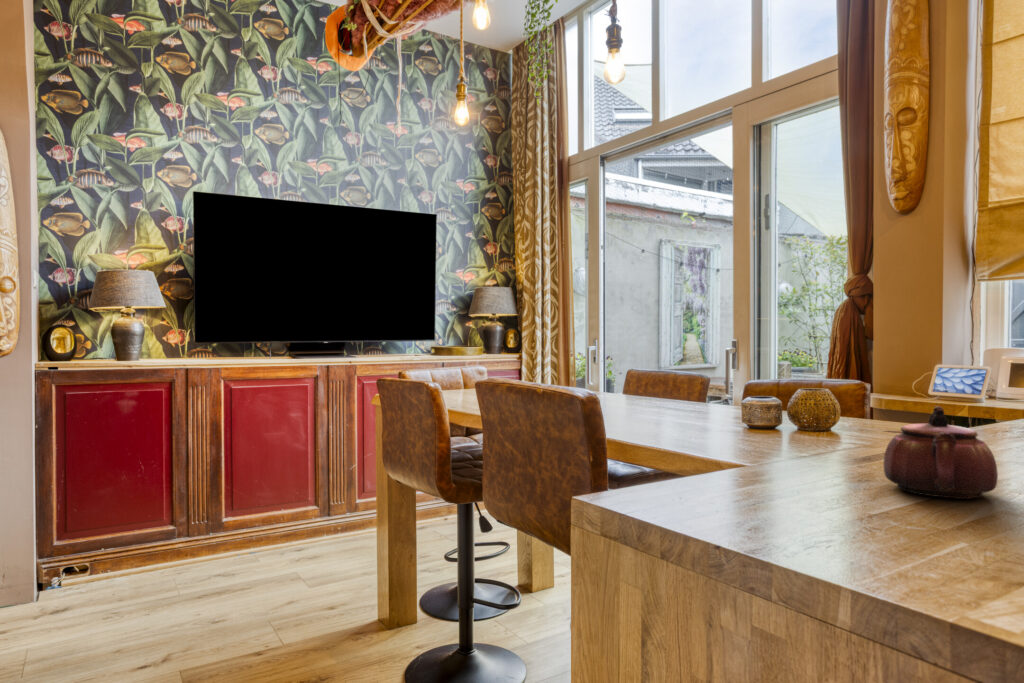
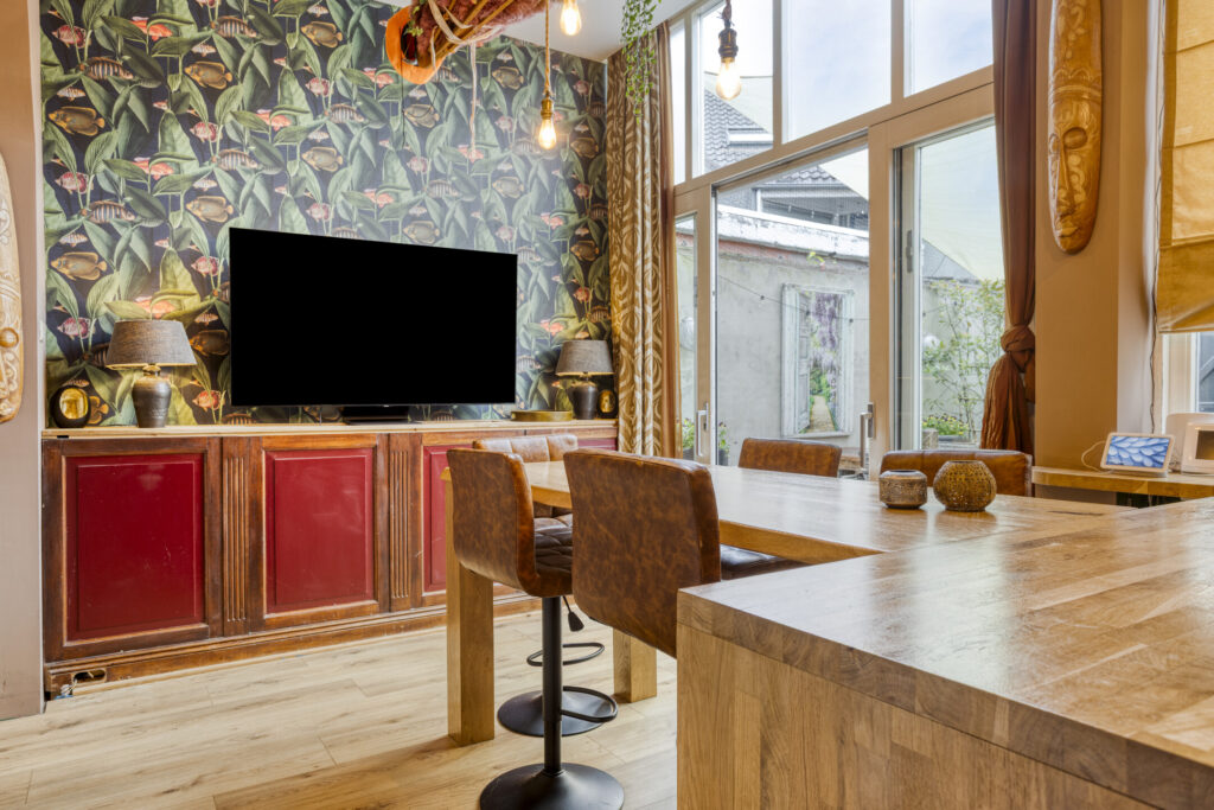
- teapot (937, 448)
